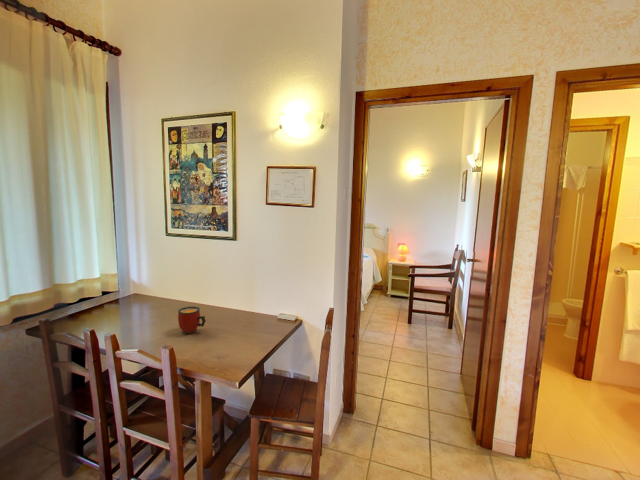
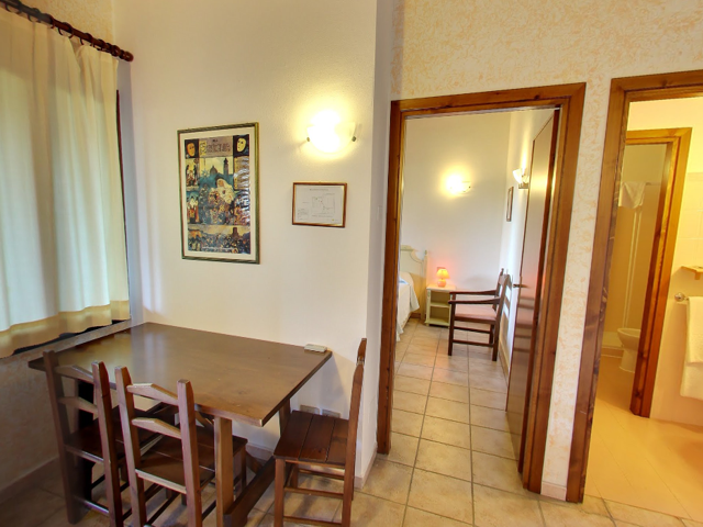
- mug (191, 321)
